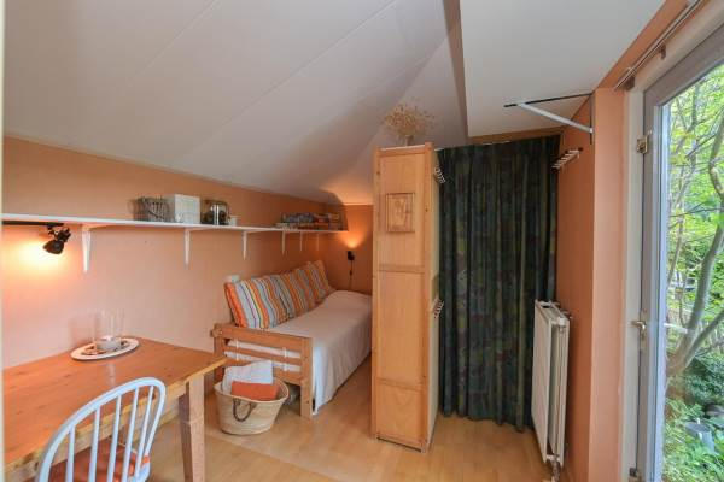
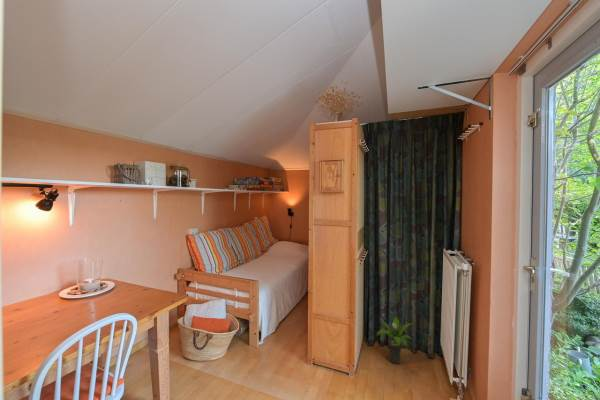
+ potted plant (394, 340)
